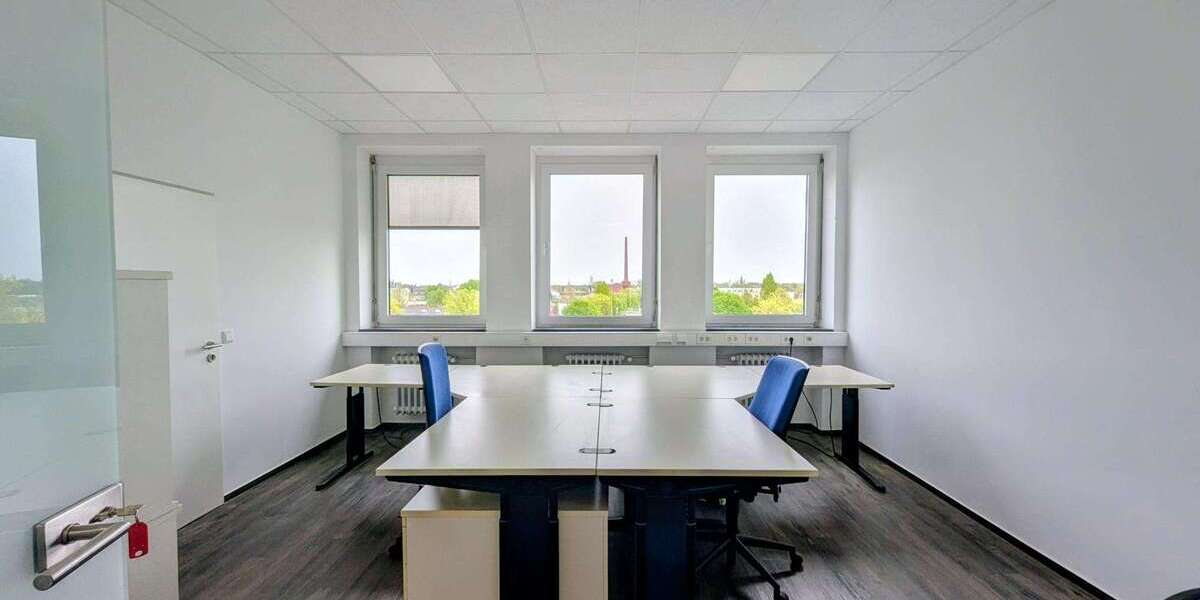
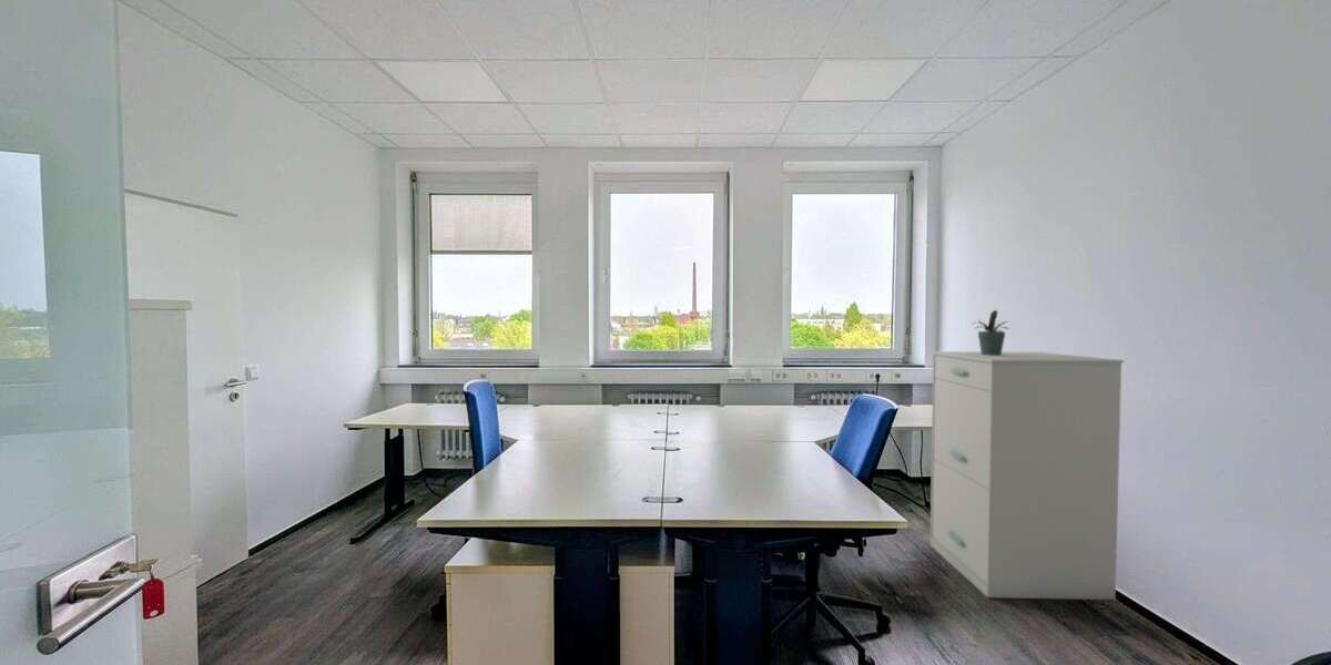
+ potted plant (989, 331)
+ filing cabinet (1013, 462)
